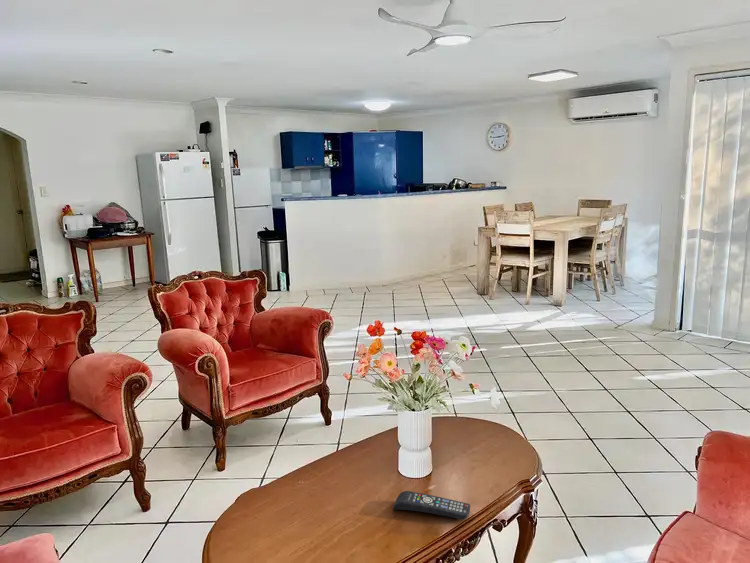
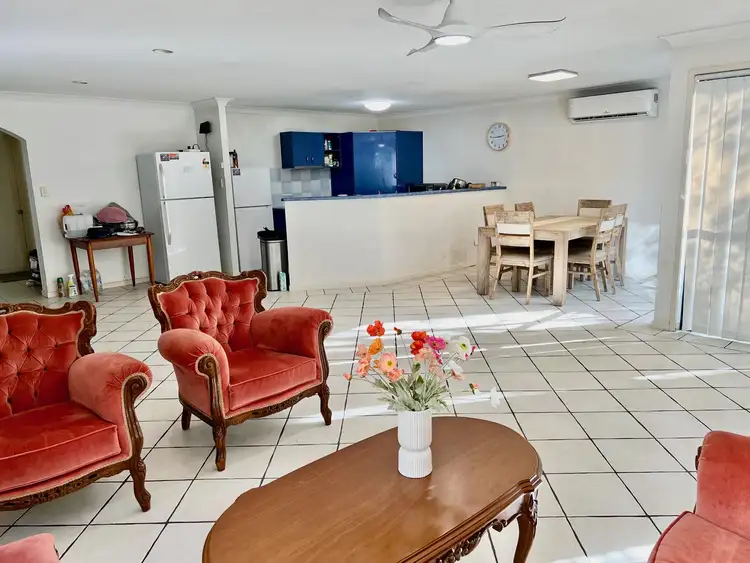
- remote control (431, 505)
